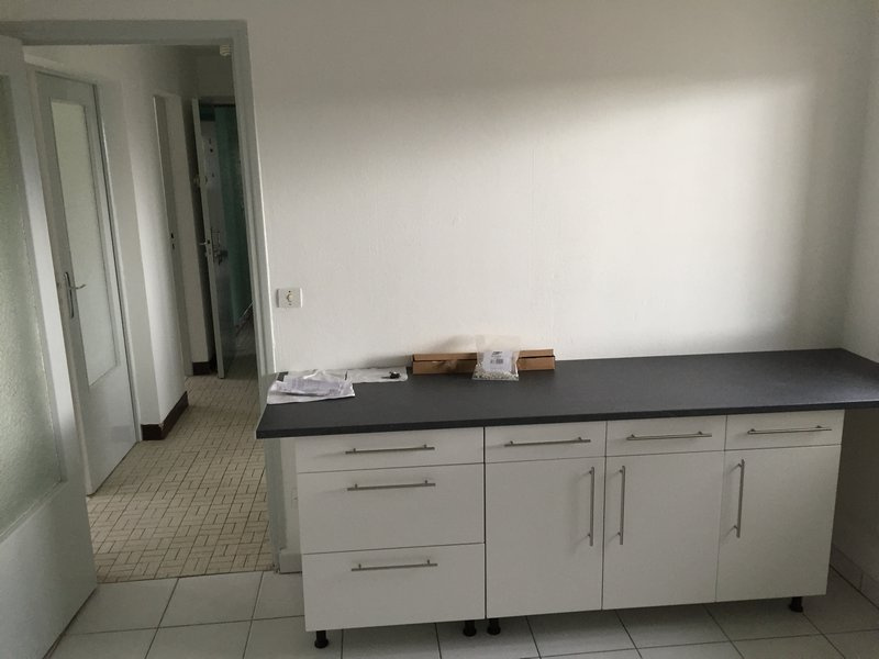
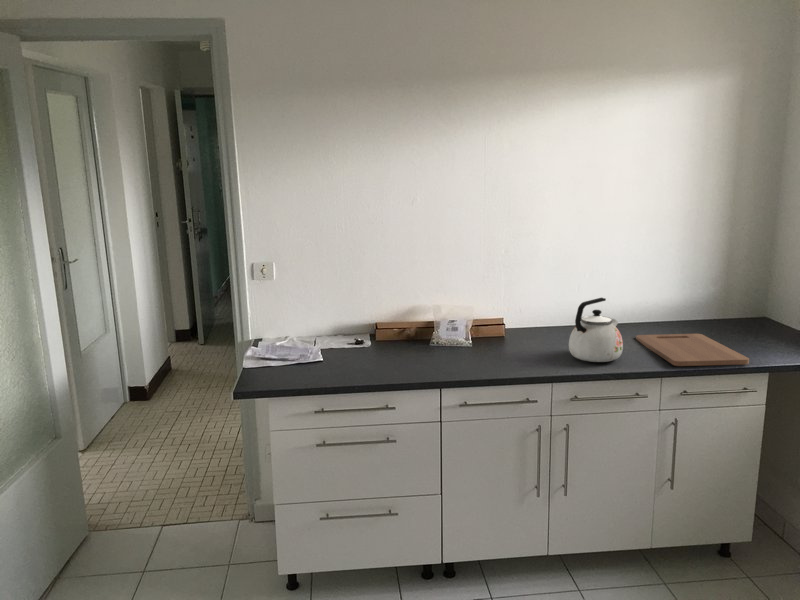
+ kettle (596, 328)
+ cutting board (688, 348)
